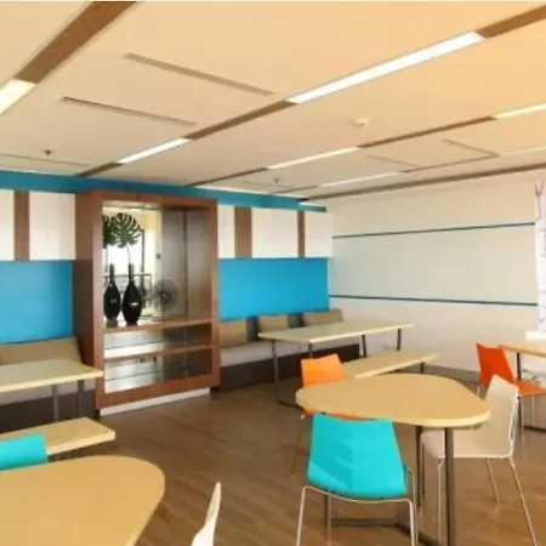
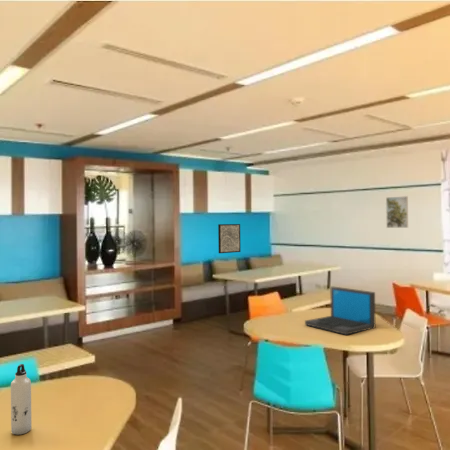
+ water bottle (21, 397)
+ wall art (229, 238)
+ laptop (339, 308)
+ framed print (397, 212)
